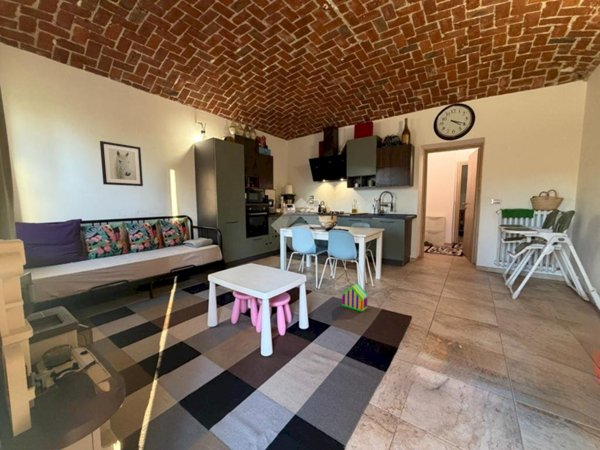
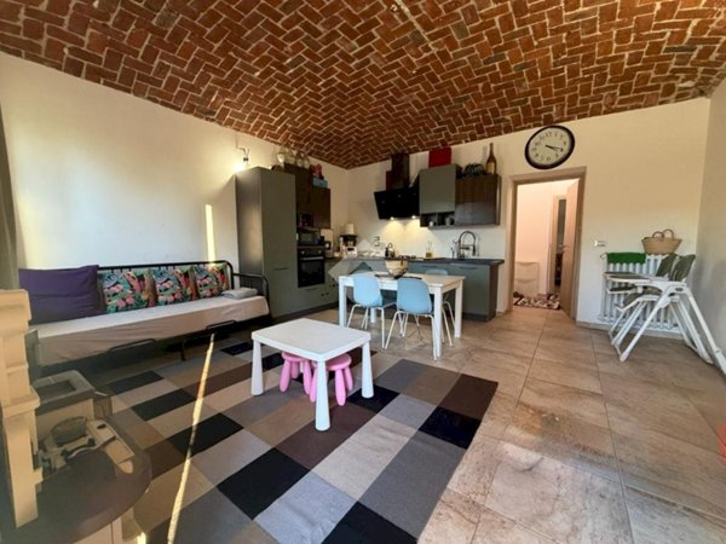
- toy house (354, 295)
- wall art (122, 165)
